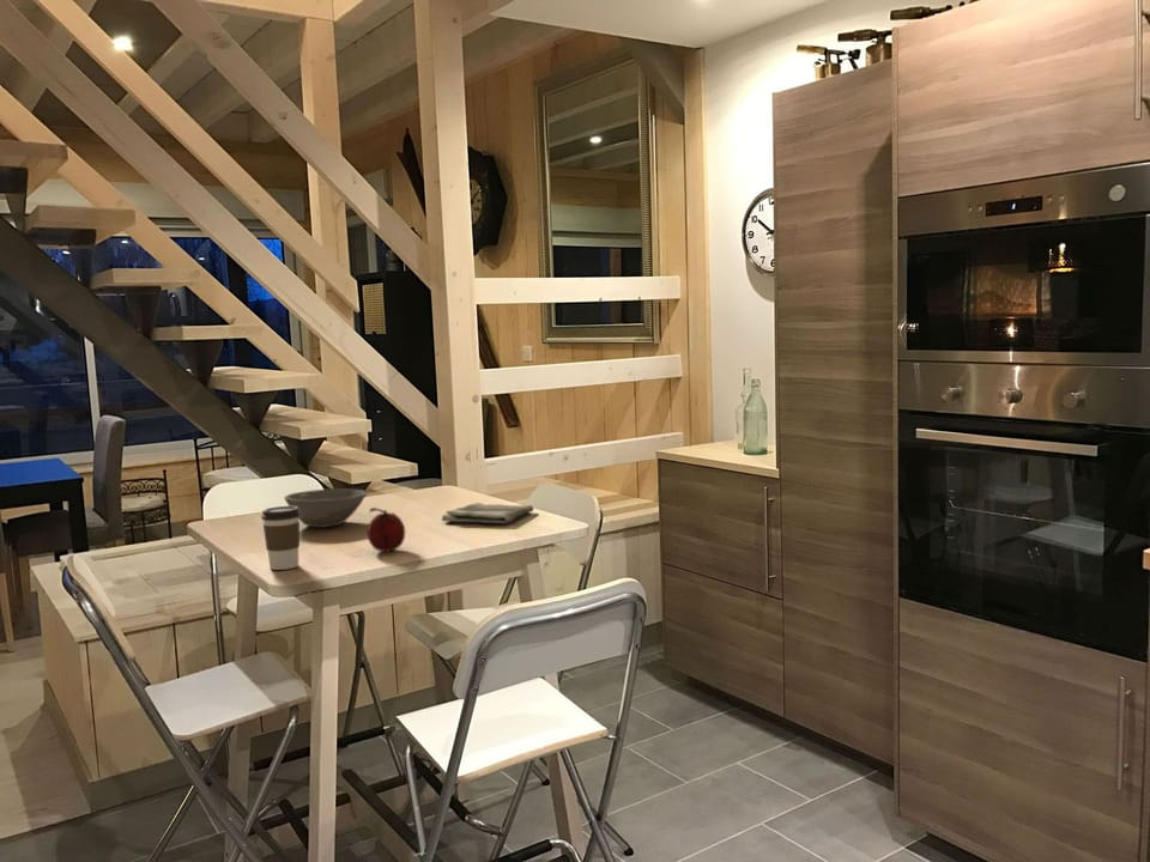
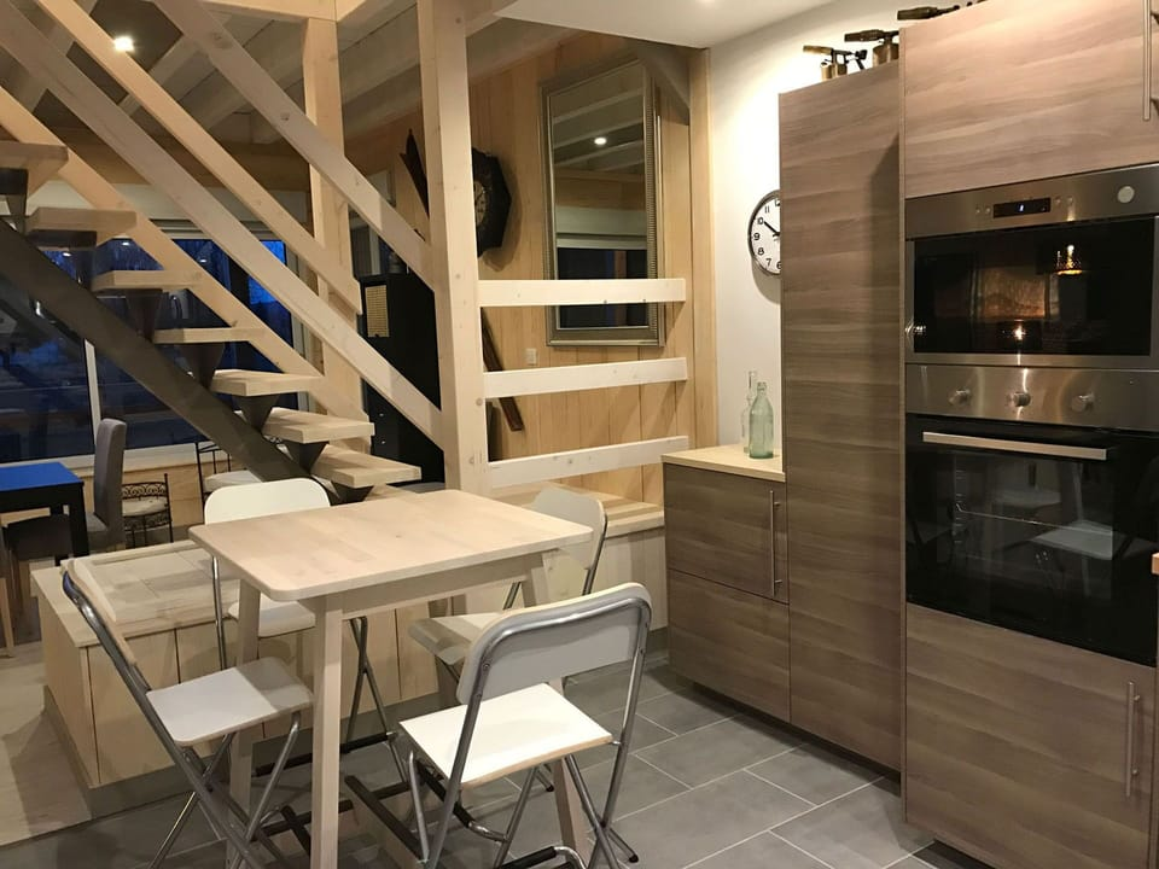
- fruit (385, 528)
- bowl (326, 509)
- coffee cup (282, 538)
- dish towel (488, 510)
